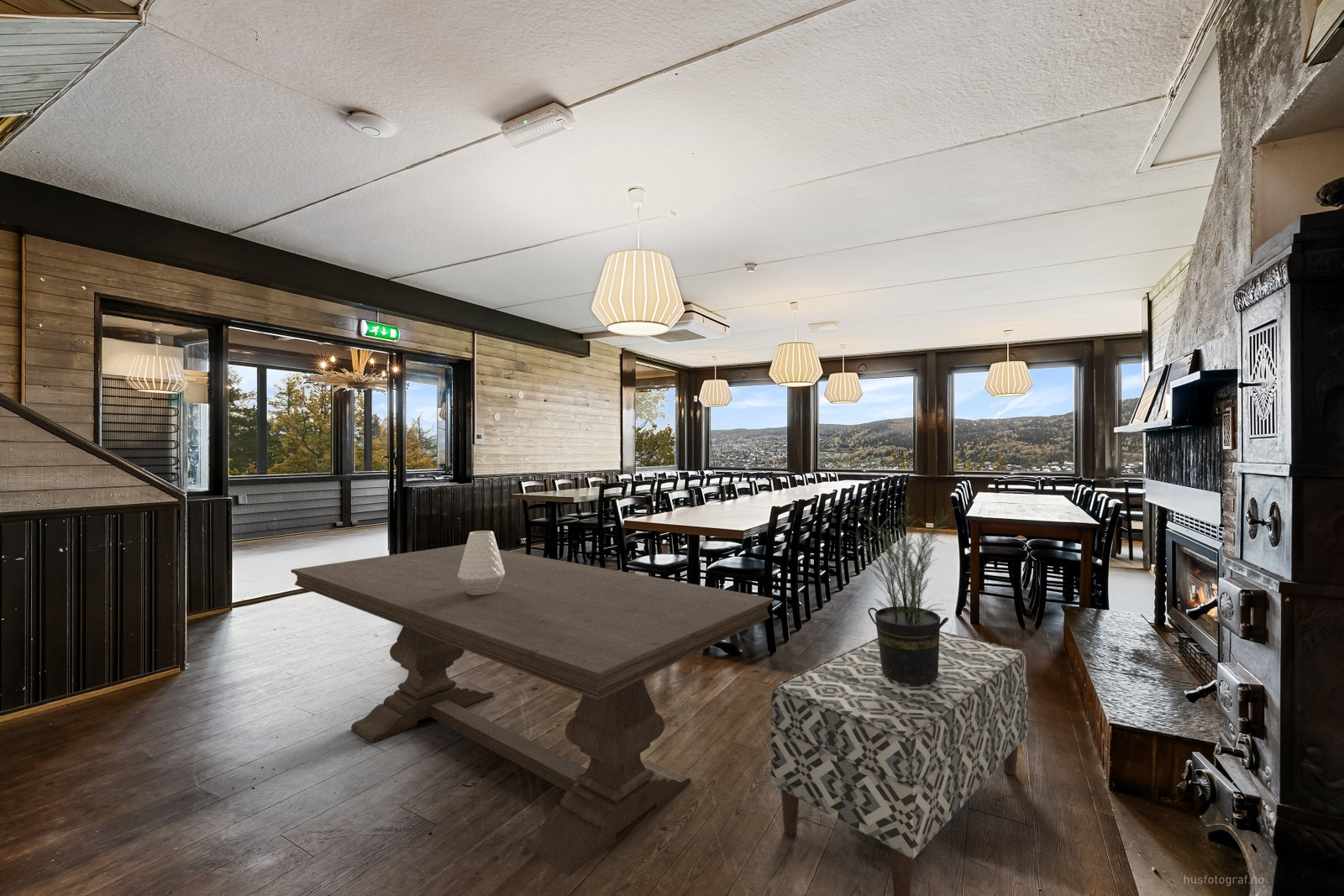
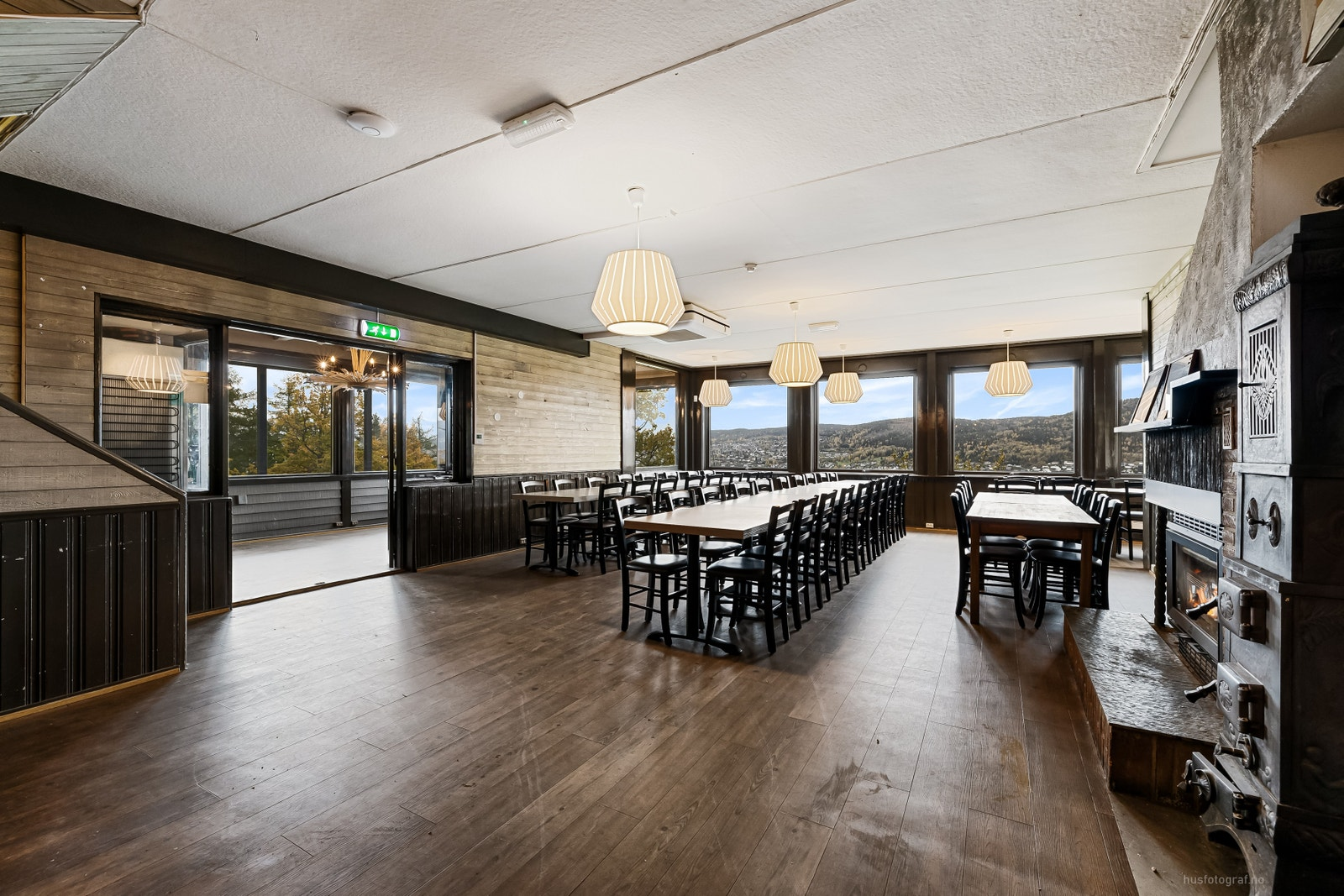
- potted plant (907, 586)
- bench (909, 733)
- dining table (507, 665)
- vase (481, 561)
